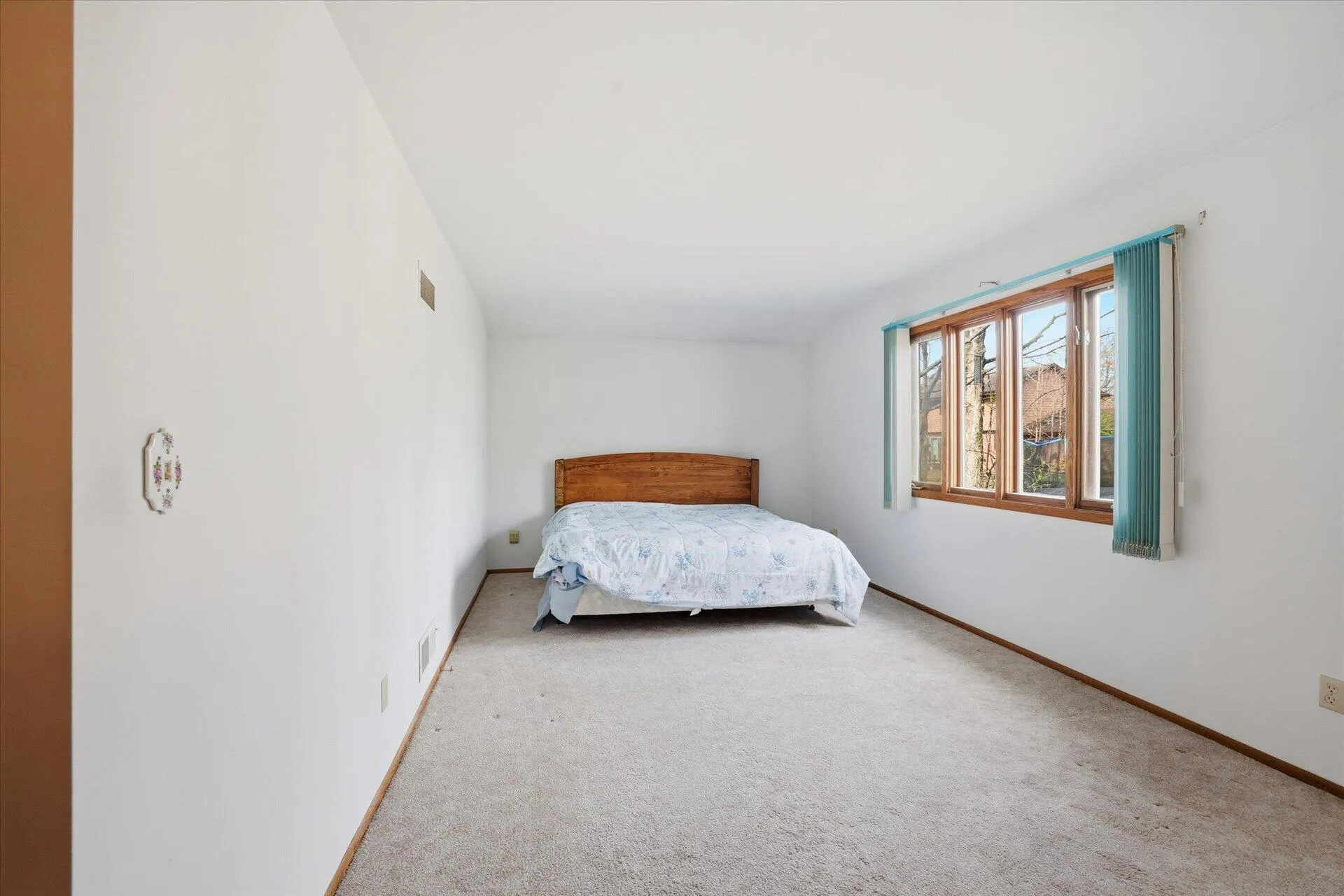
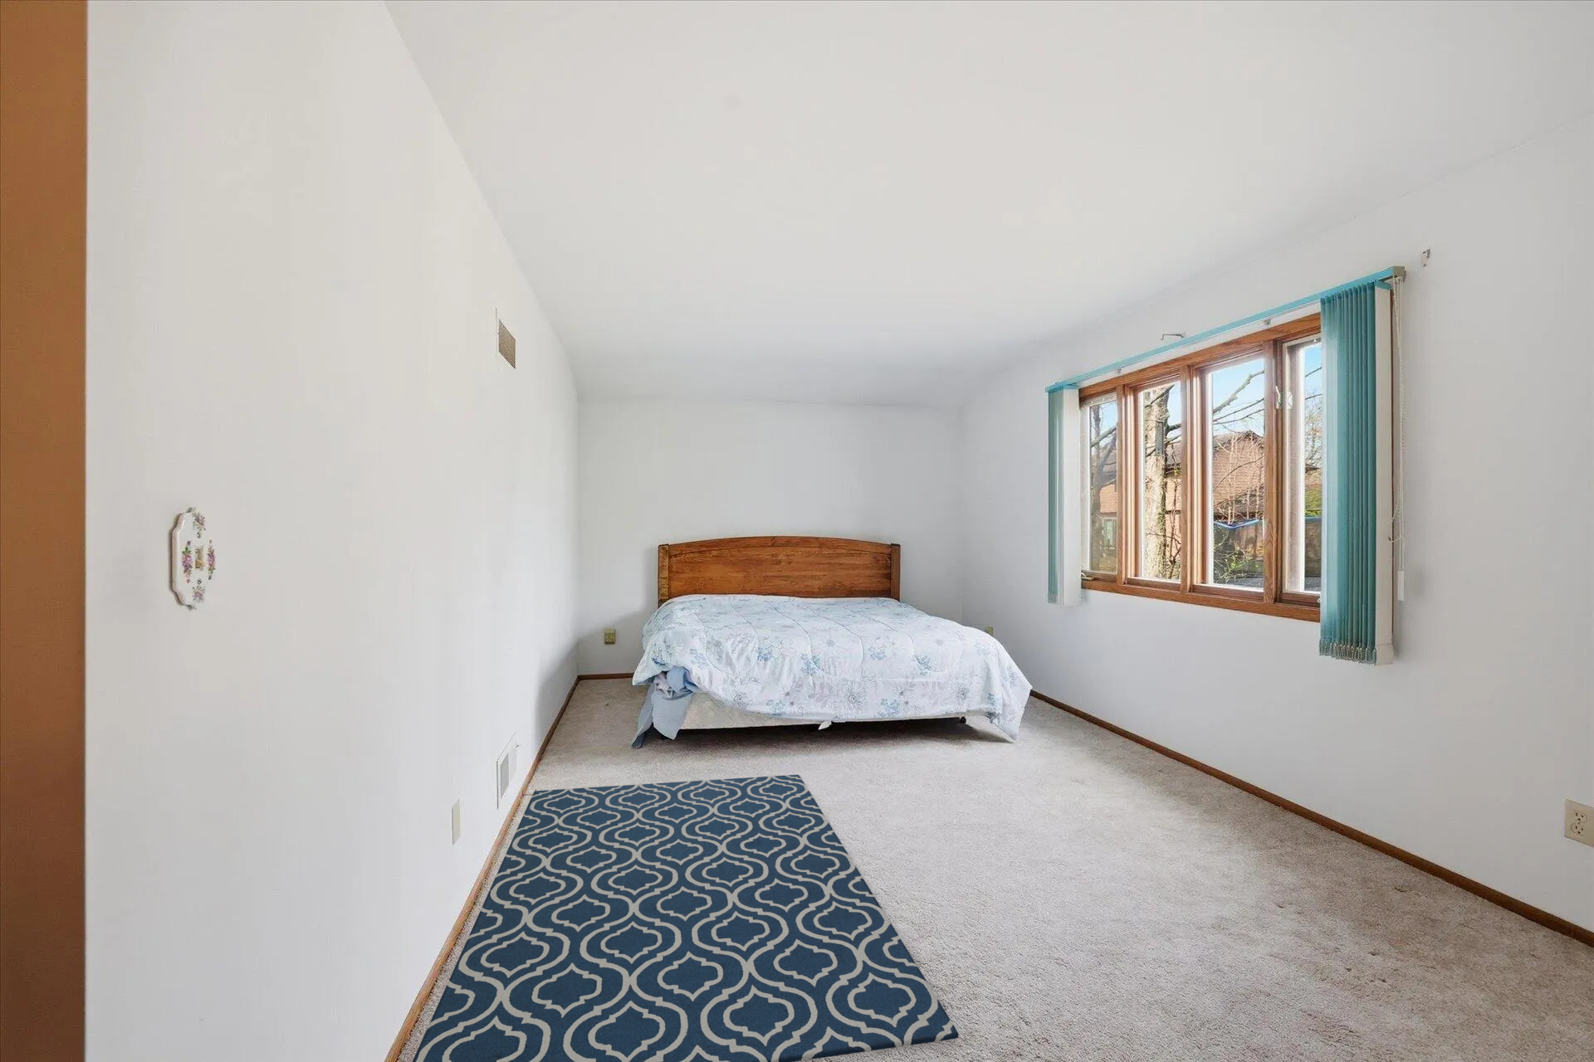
+ rug (678, 875)
